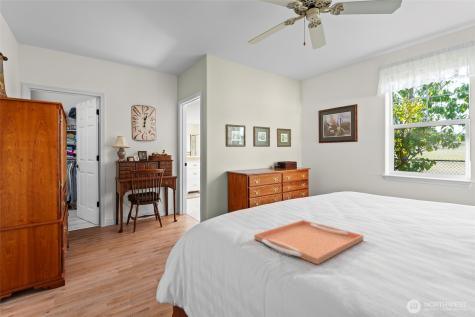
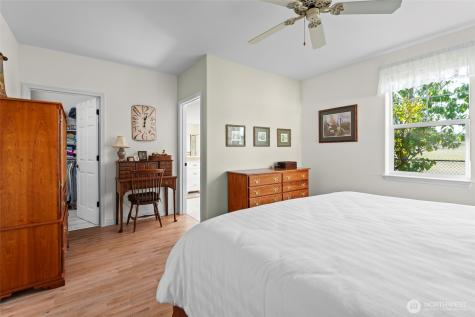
- serving tray (308, 237)
